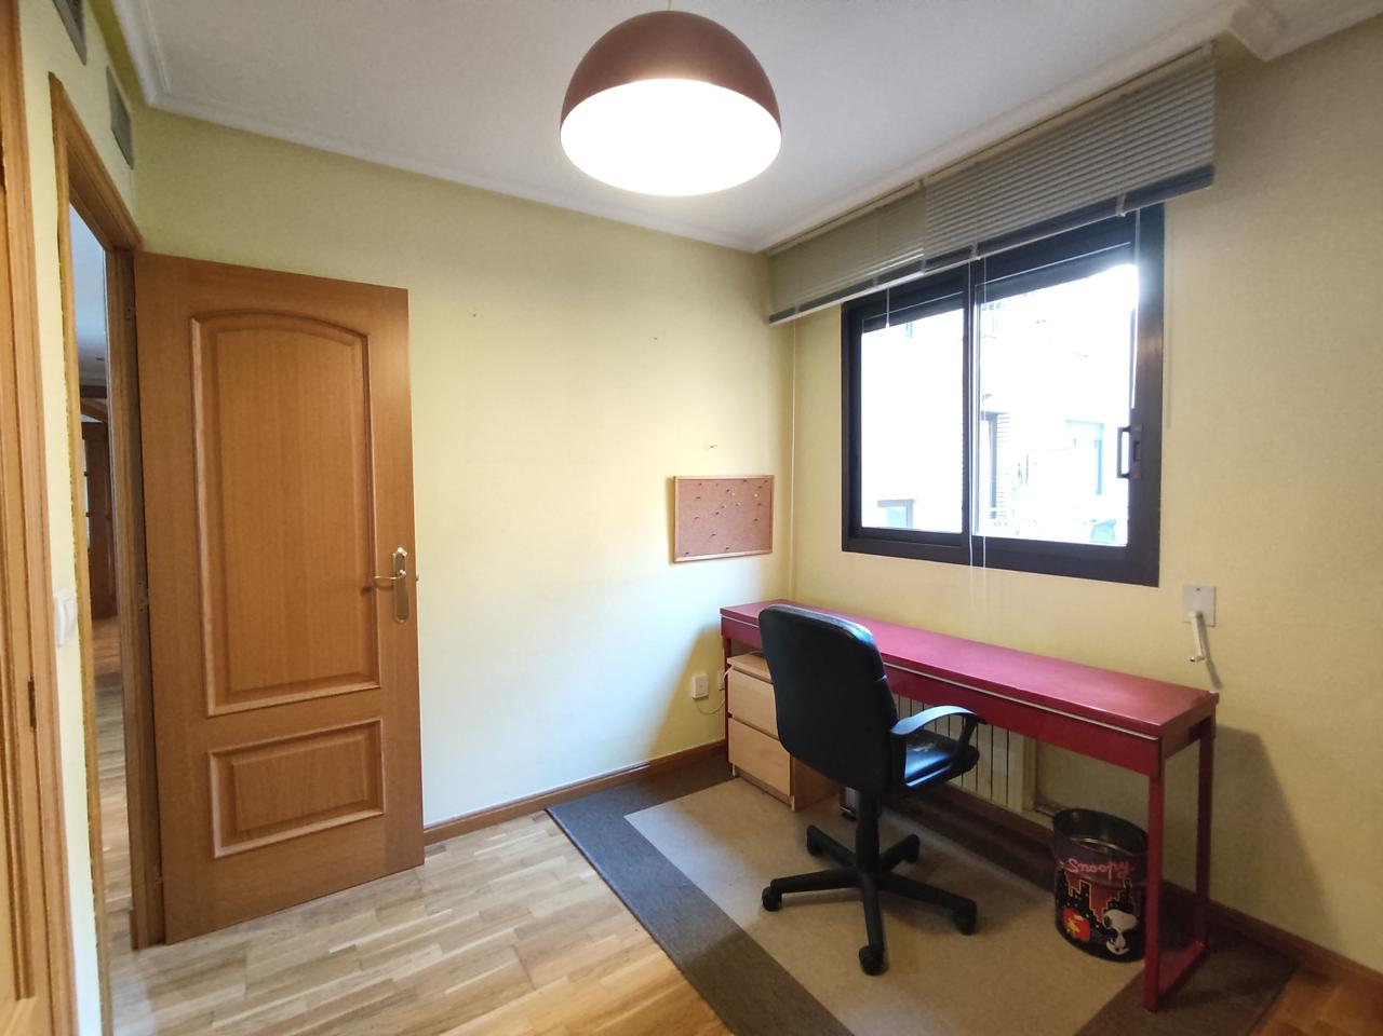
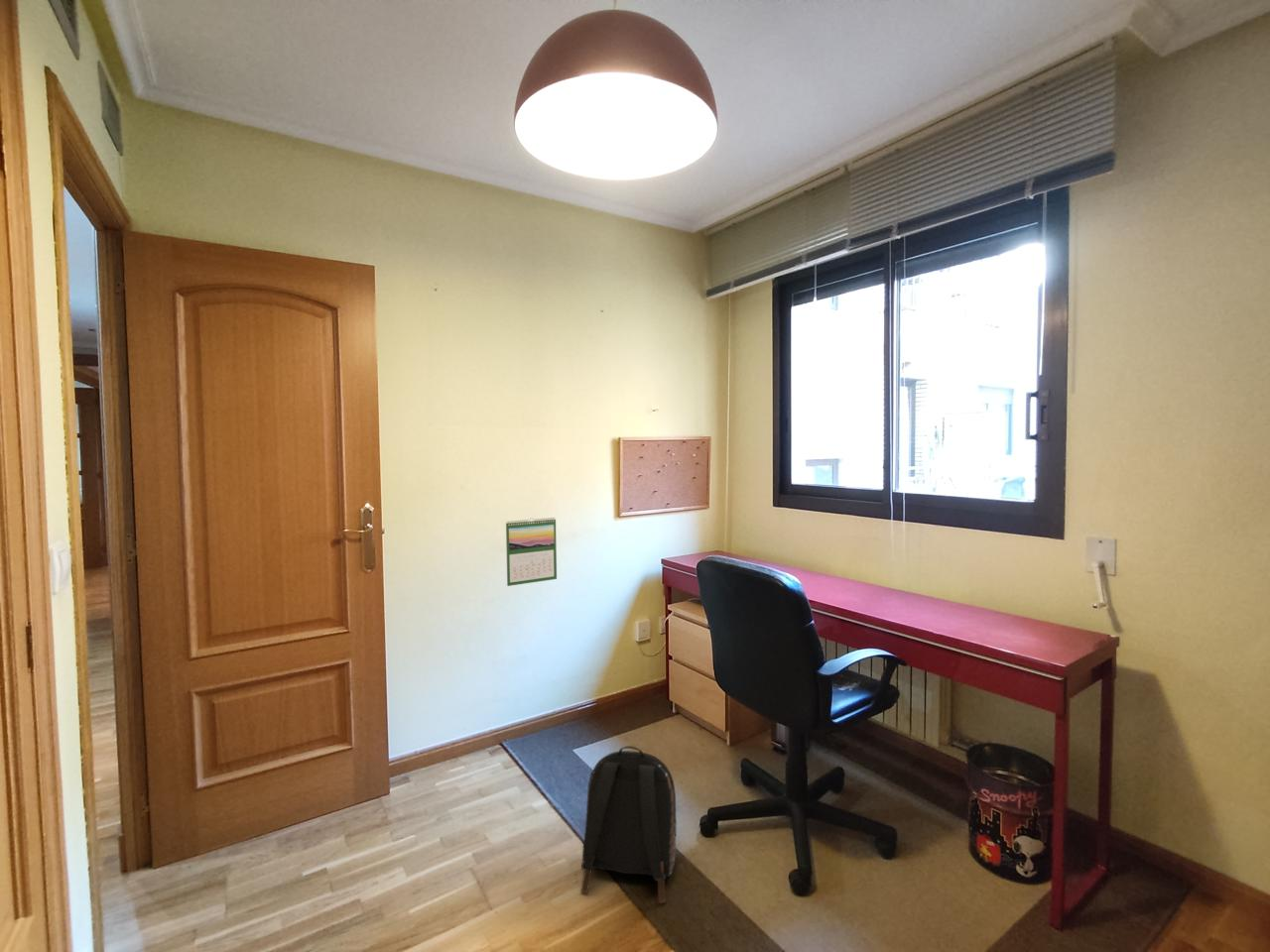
+ calendar (532, 549)
+ backpack (629, 811)
